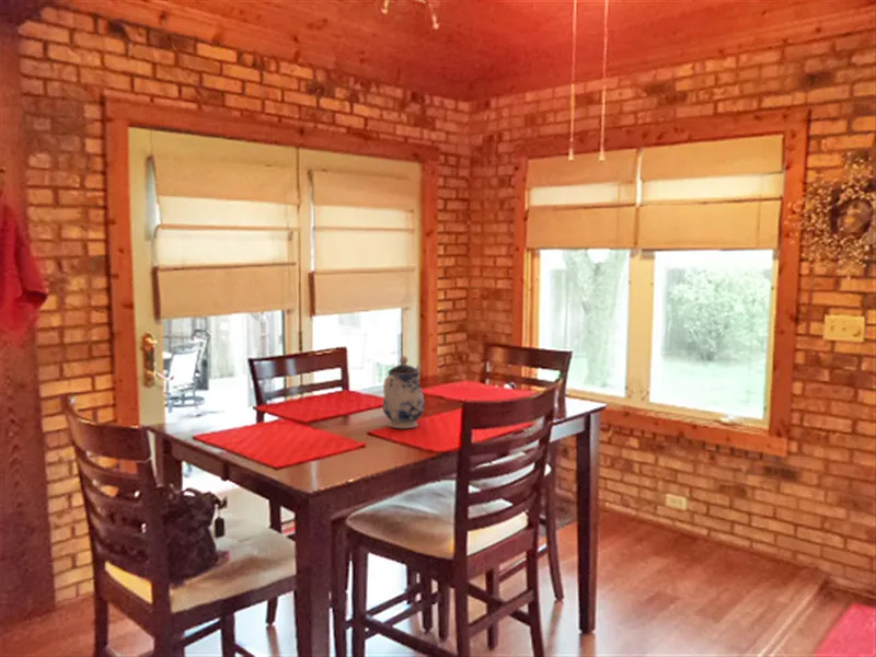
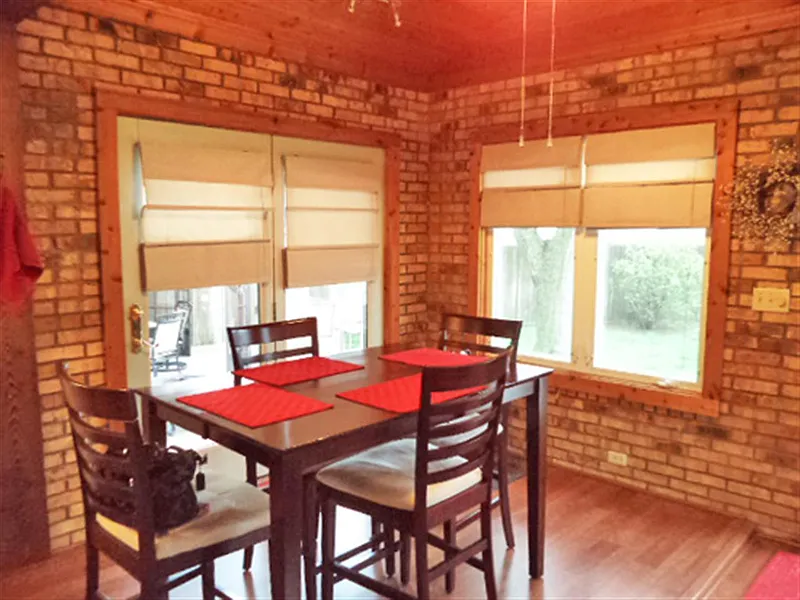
- teapot (403, 390)
